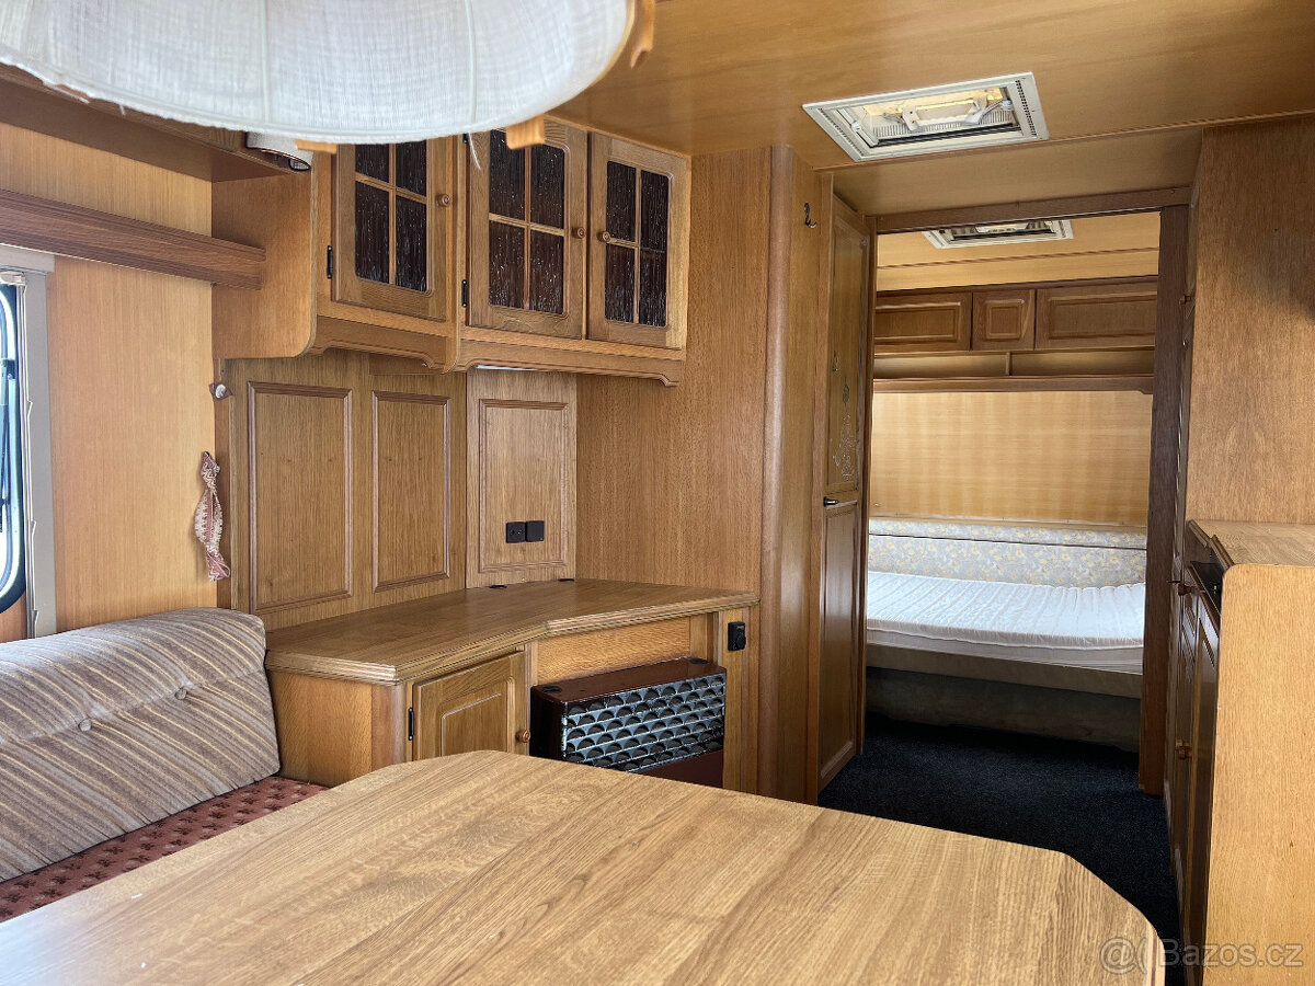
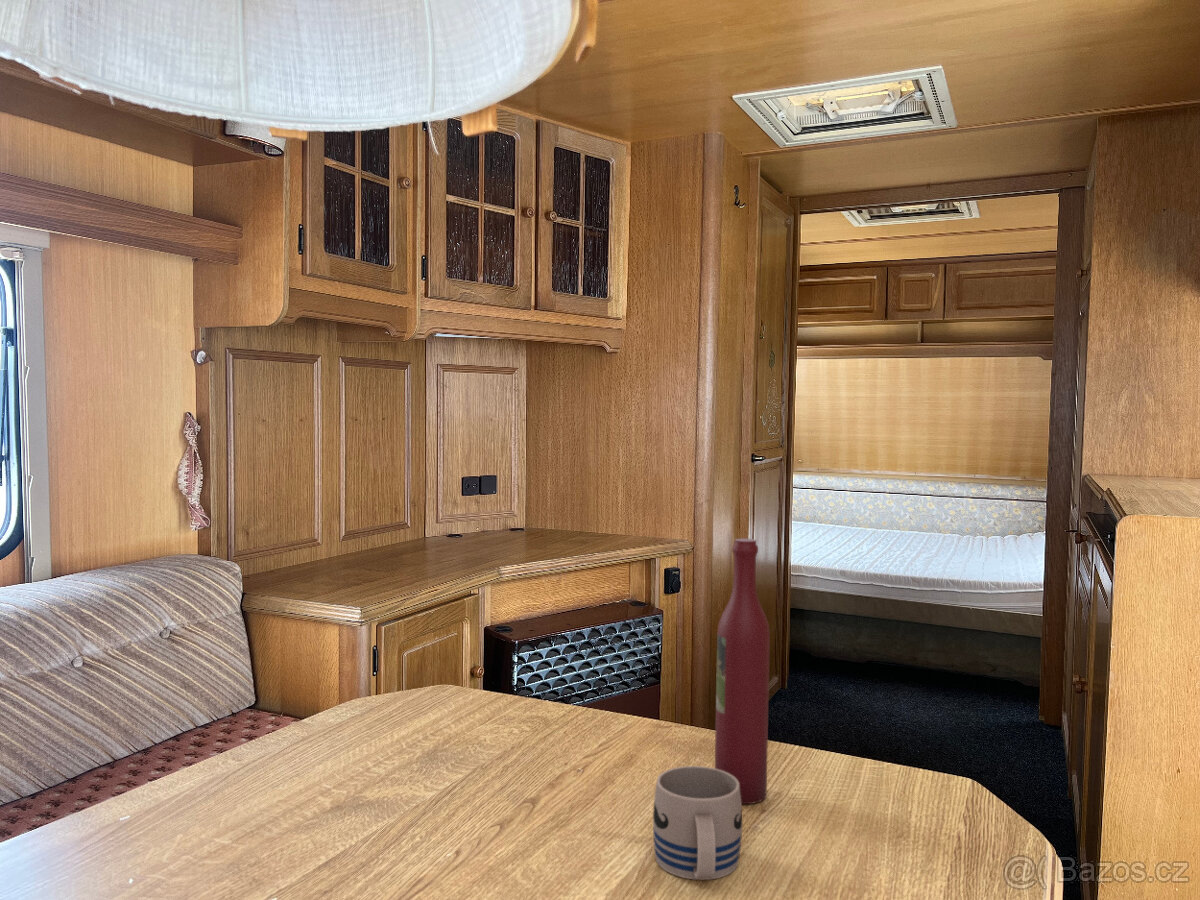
+ wine bottle (742, 667)
+ mug (699, 827)
